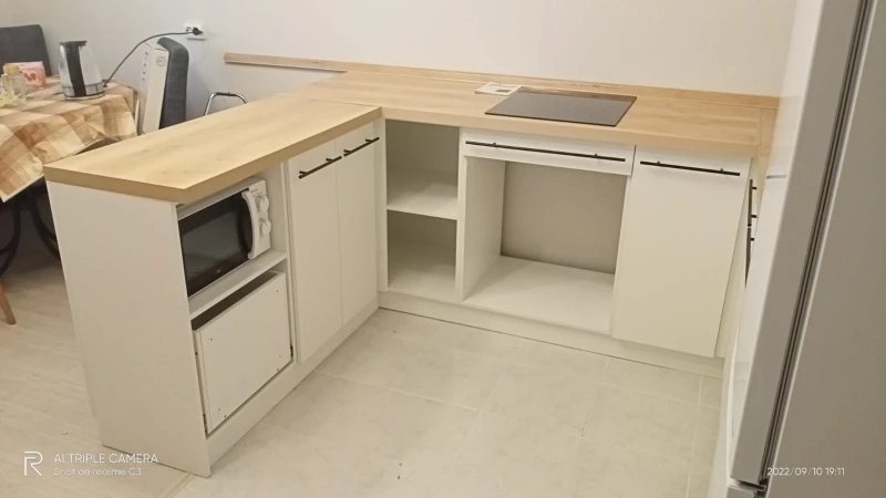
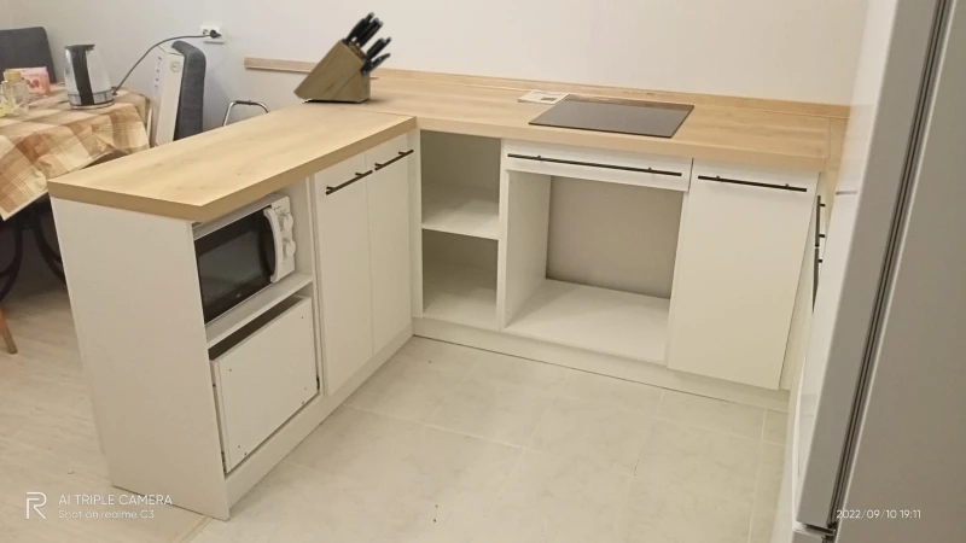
+ knife block (342, 56)
